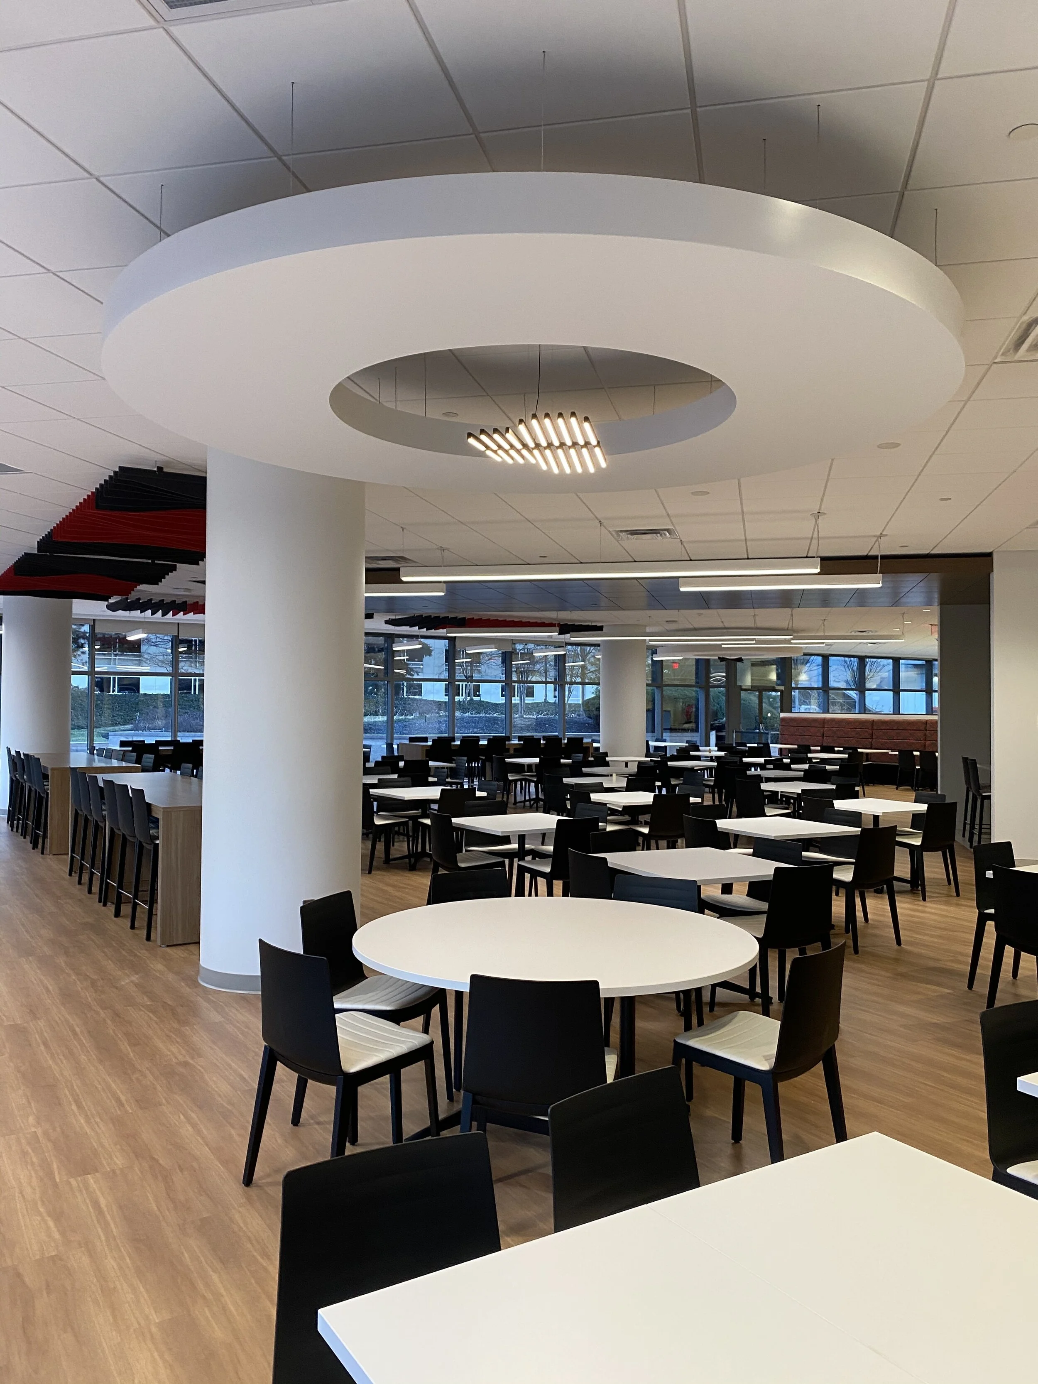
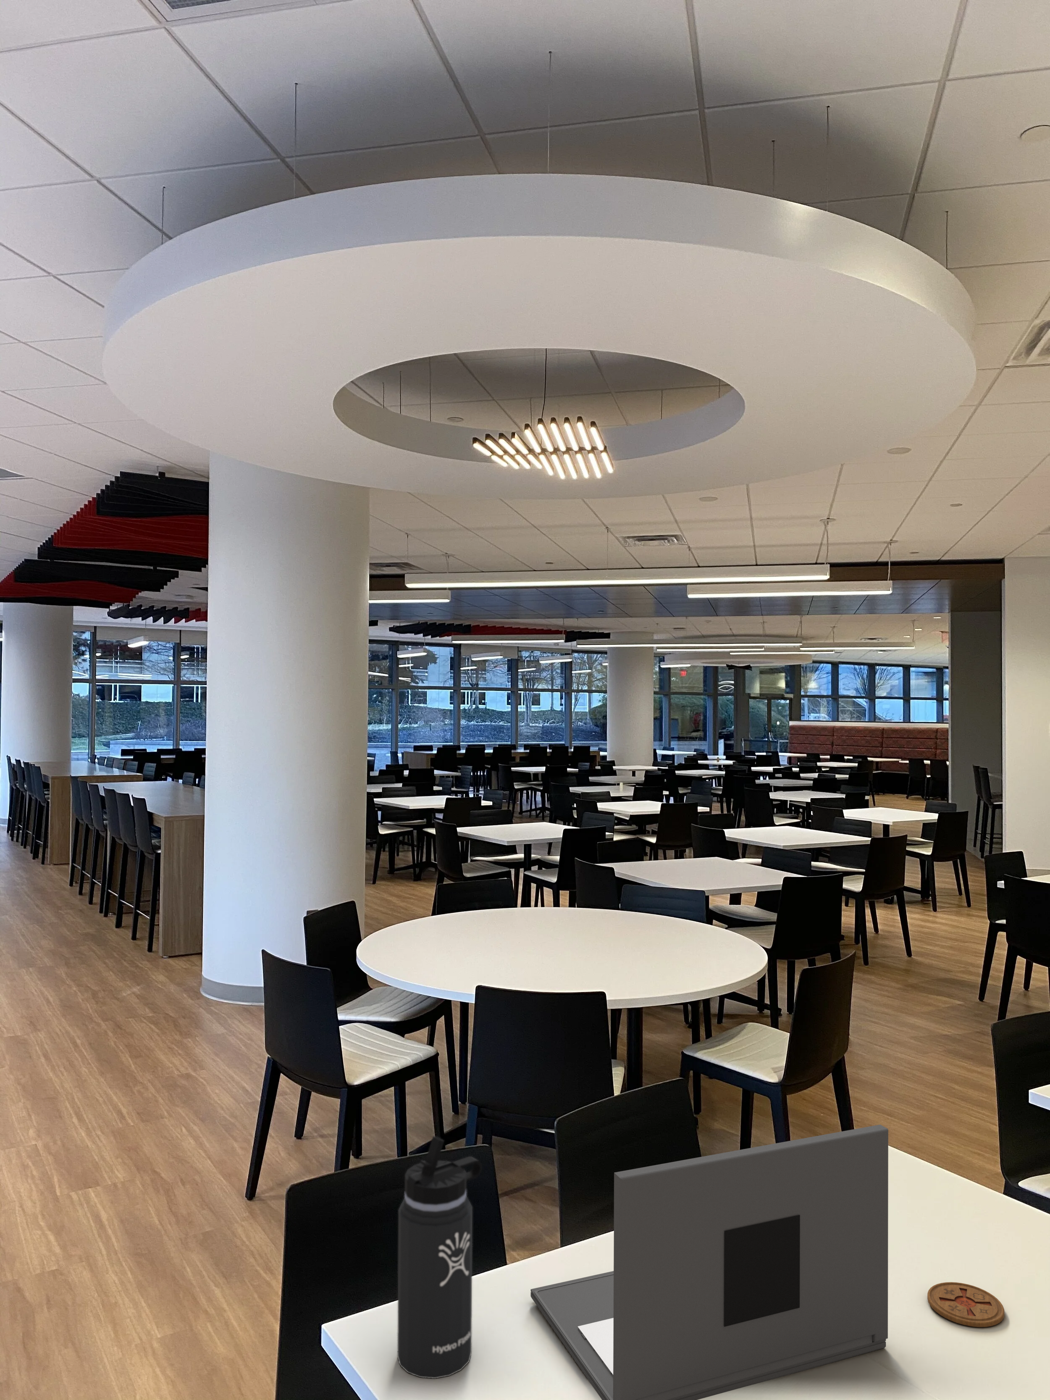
+ coaster (965, 1304)
+ thermos bottle (442, 1243)
+ laptop (703, 1217)
